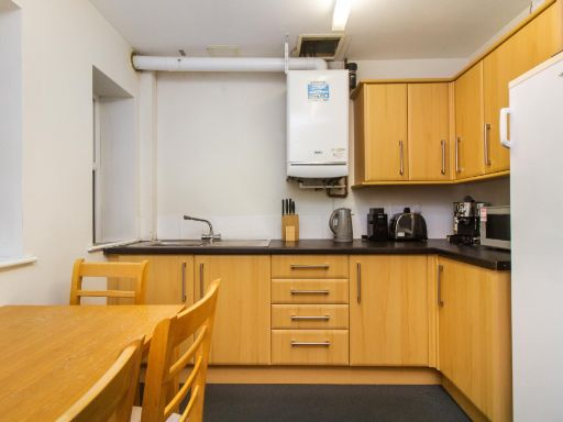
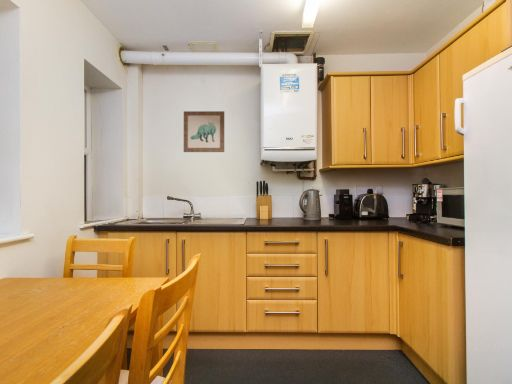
+ wall art (204, 131)
